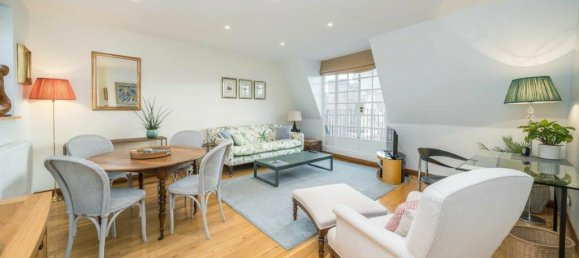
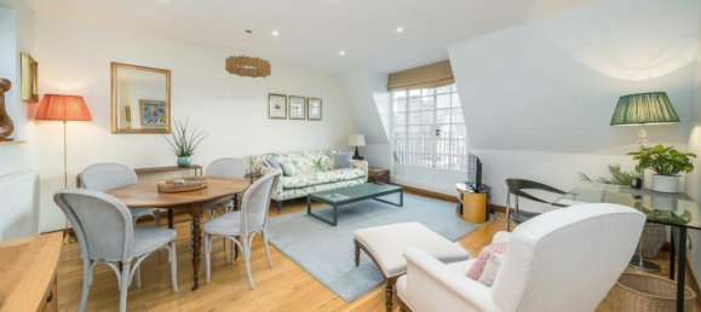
+ chandelier (248, 57)
